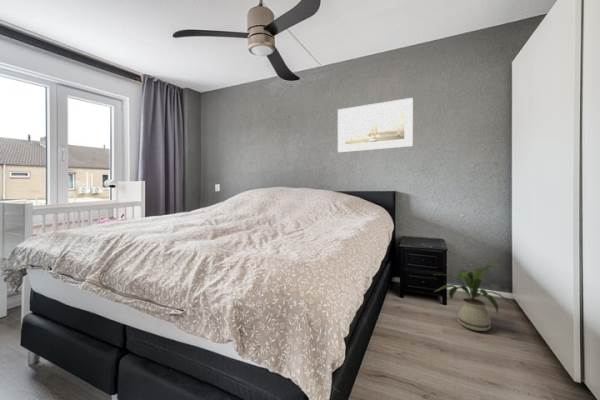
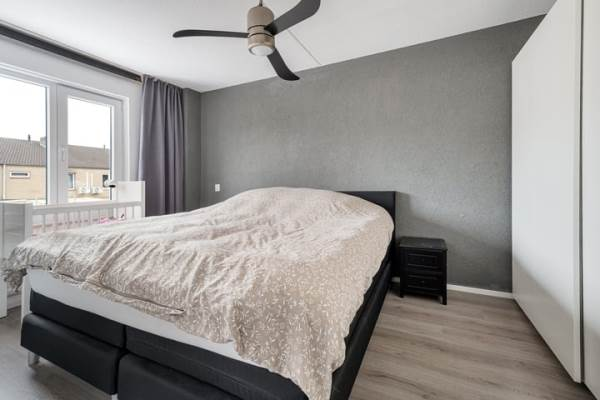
- house plant (468, 291)
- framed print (373, 126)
